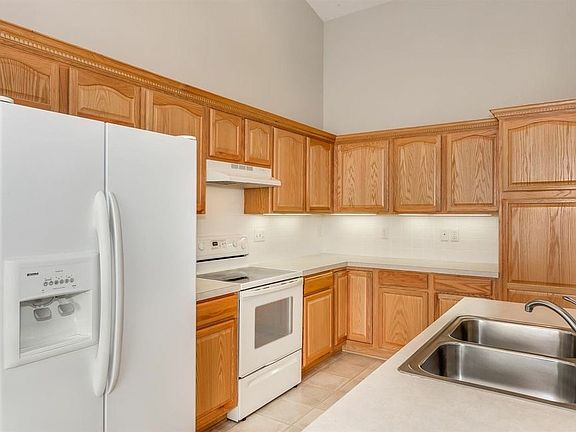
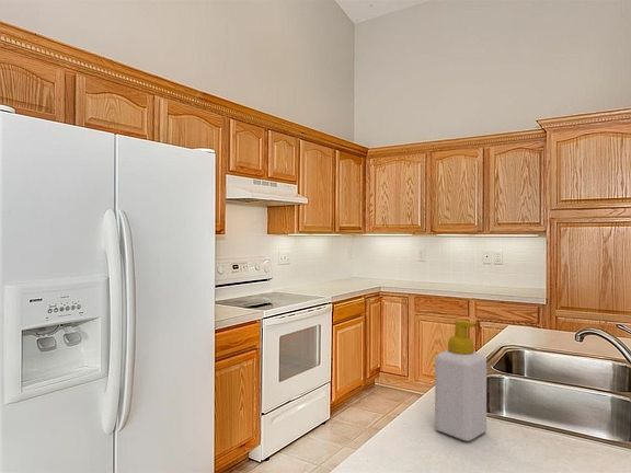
+ soap bottle (460, 376)
